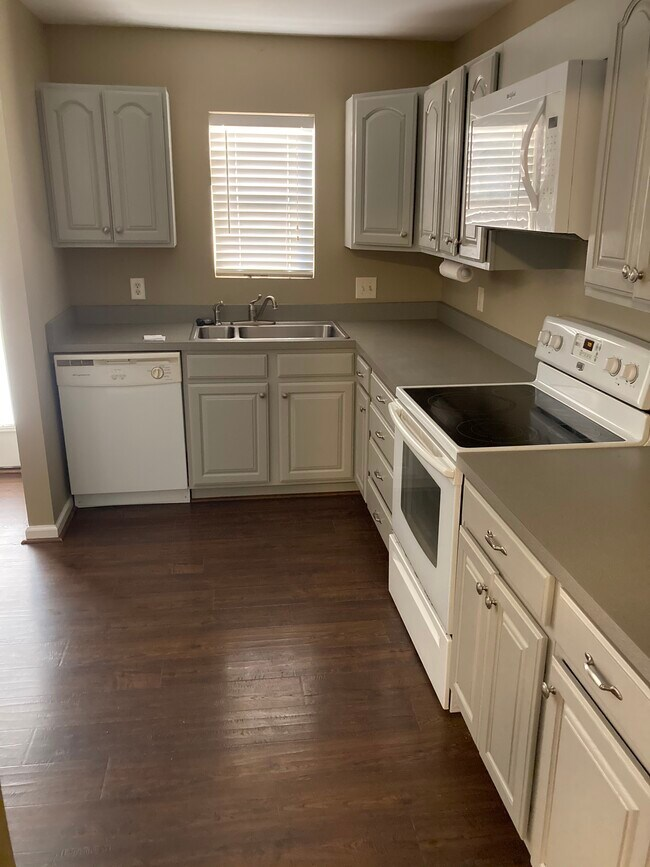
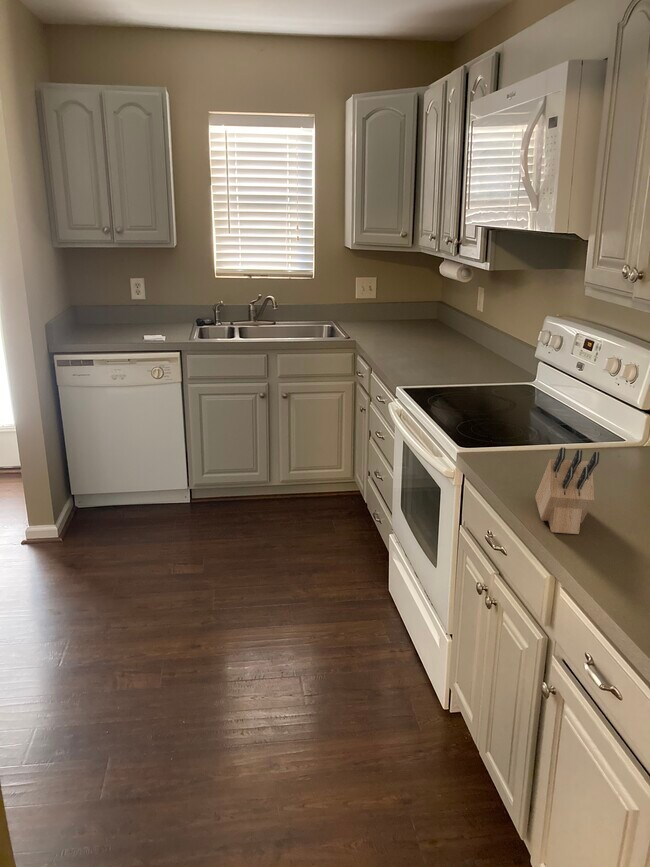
+ knife block (566, 478)
